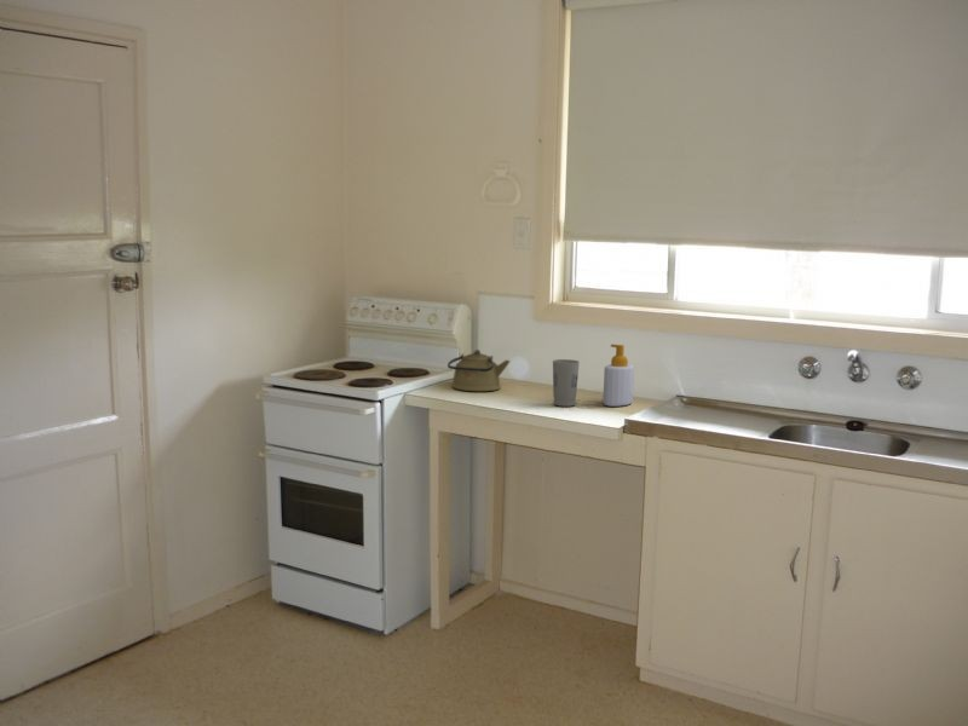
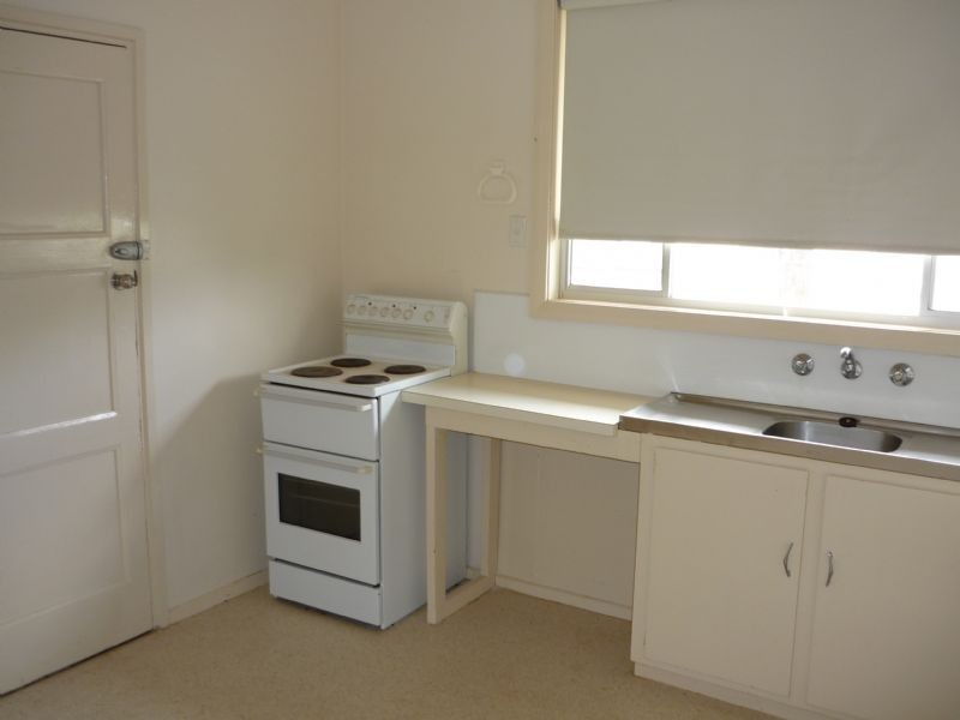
- cup (565, 382)
- soap bottle (618, 374)
- kettle (480, 368)
